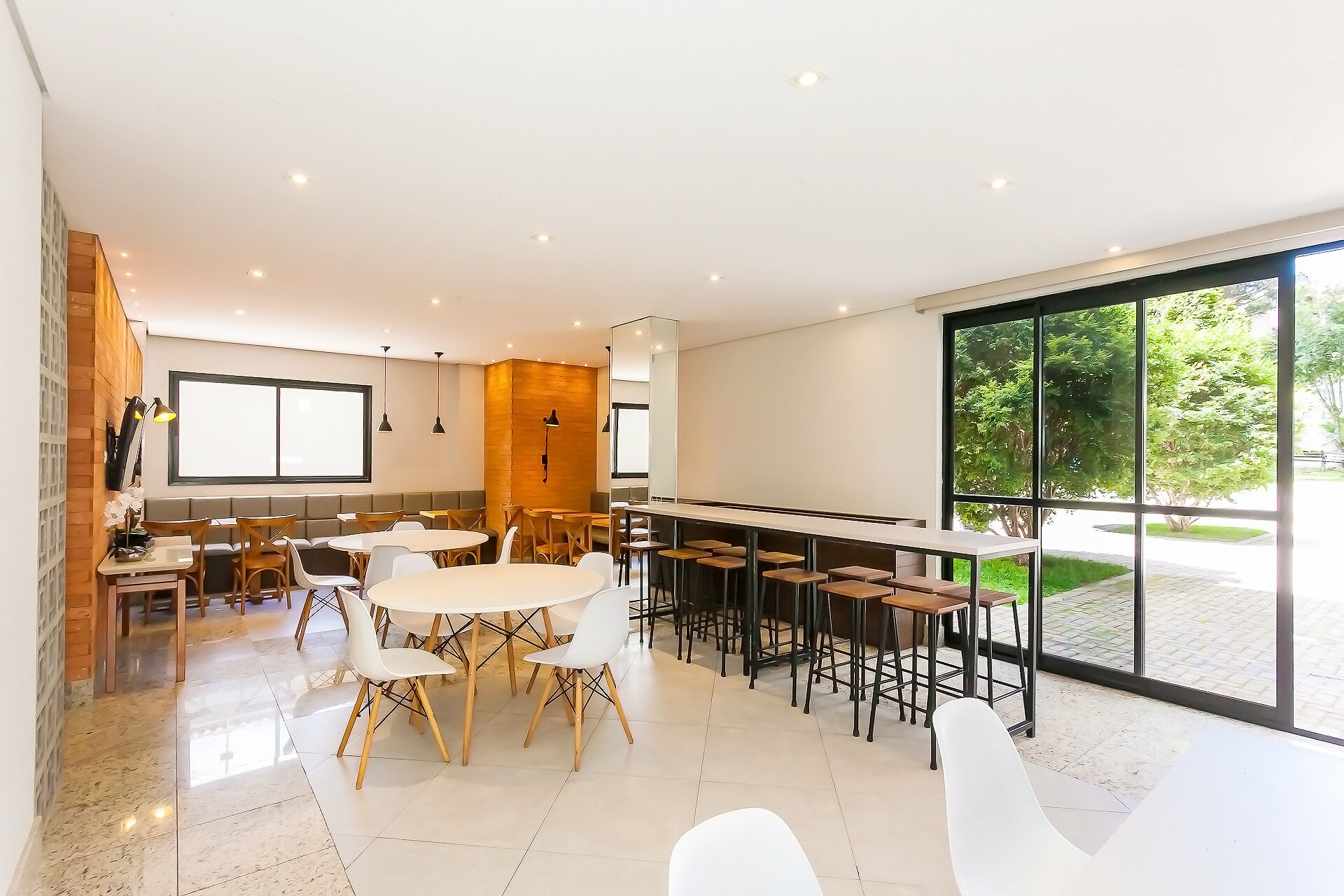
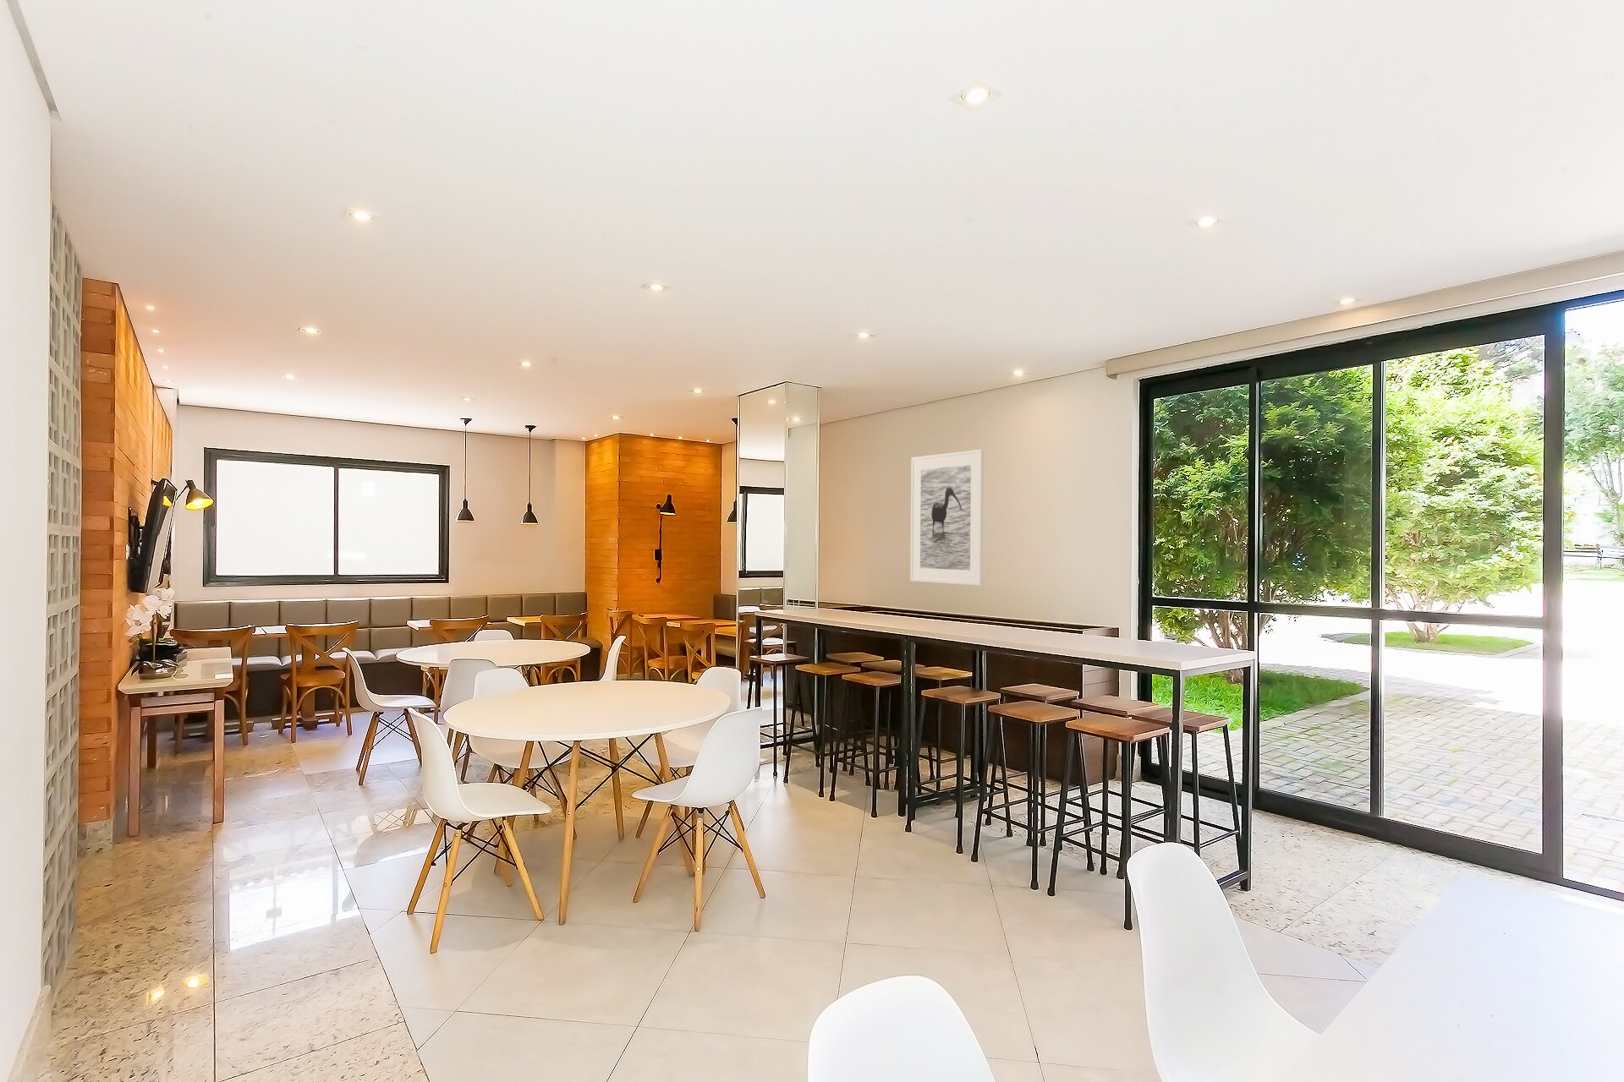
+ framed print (945, 518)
